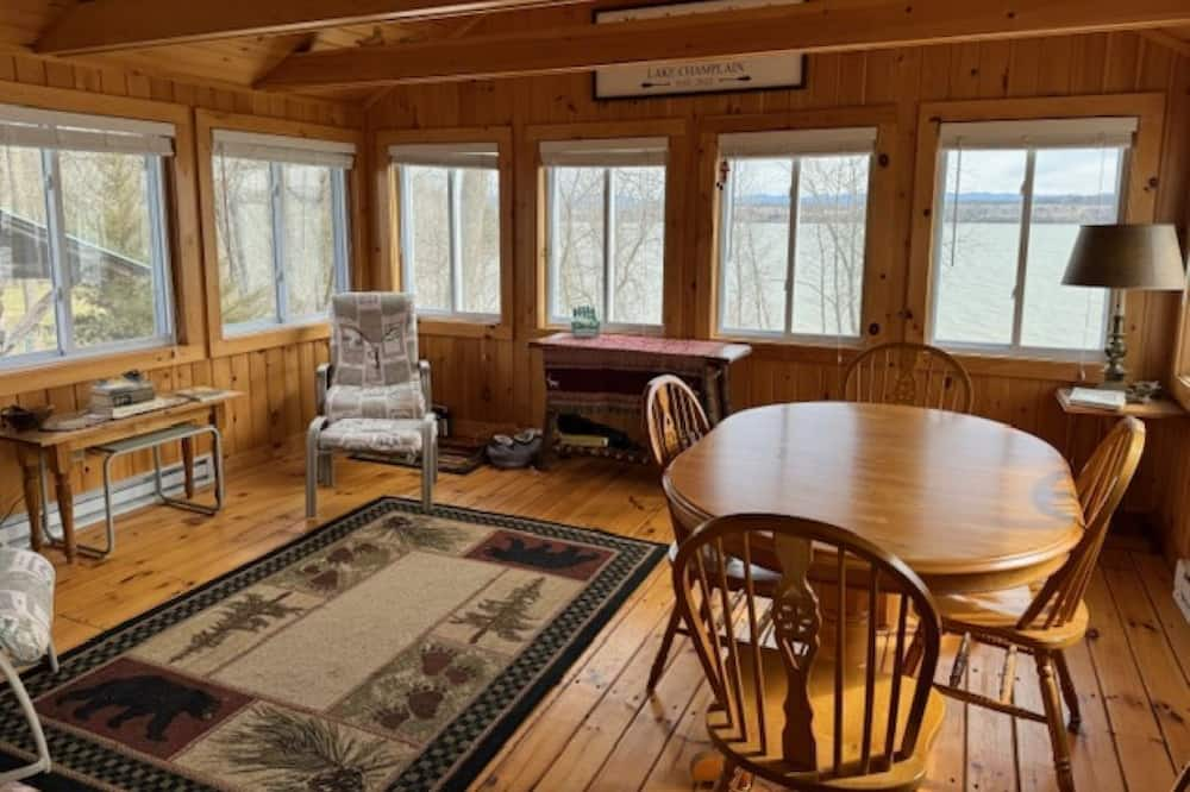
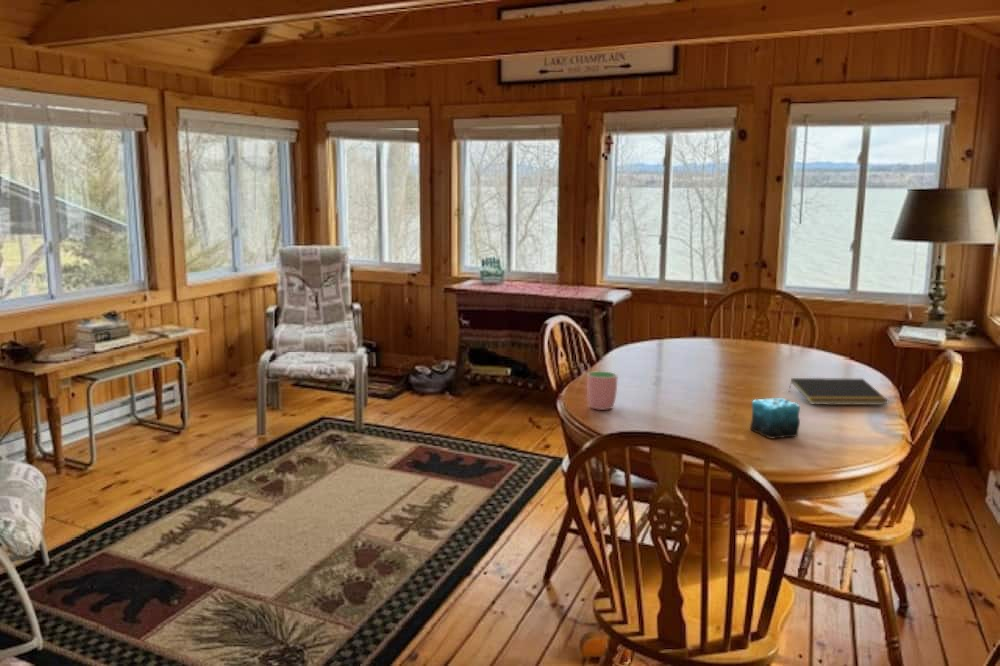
+ cup (601, 389)
+ notepad (838, 391)
+ candle (775, 411)
